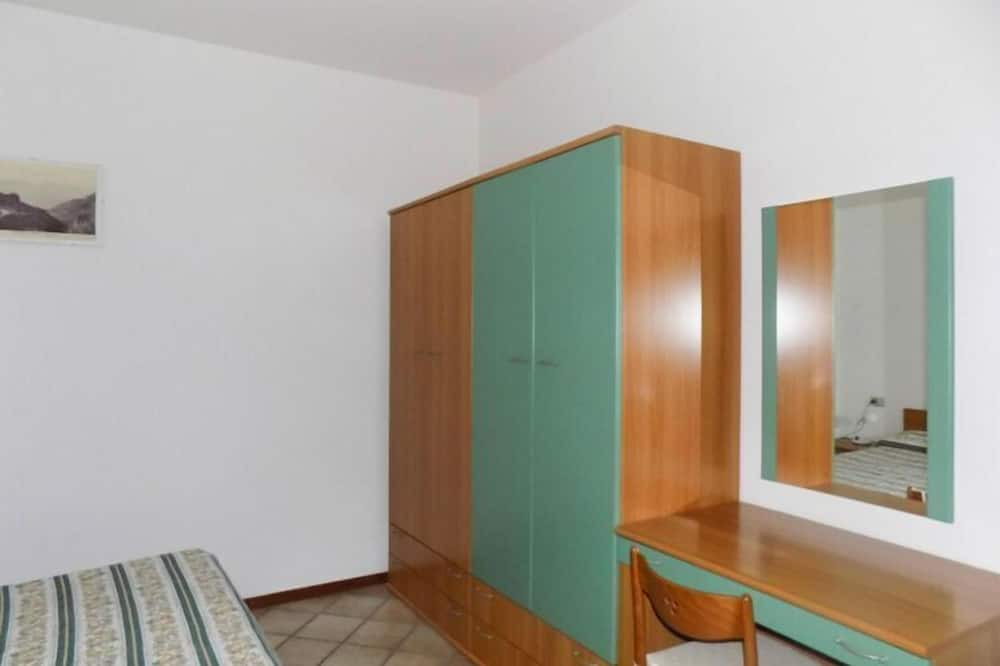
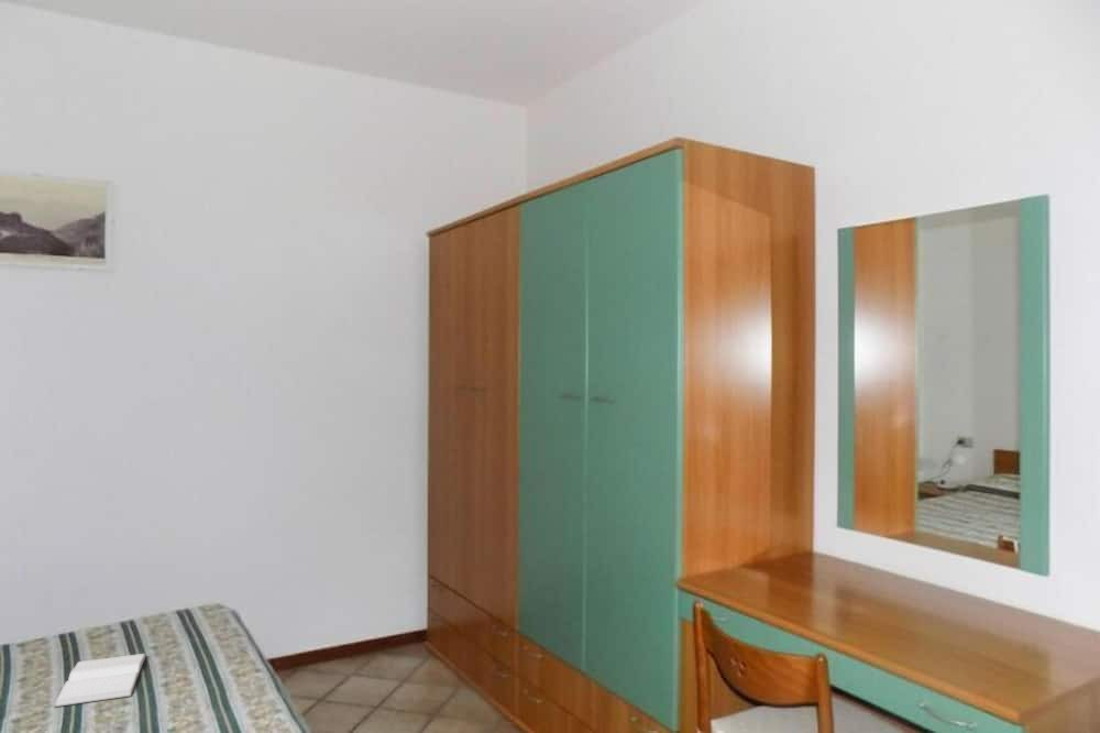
+ book (103, 675)
